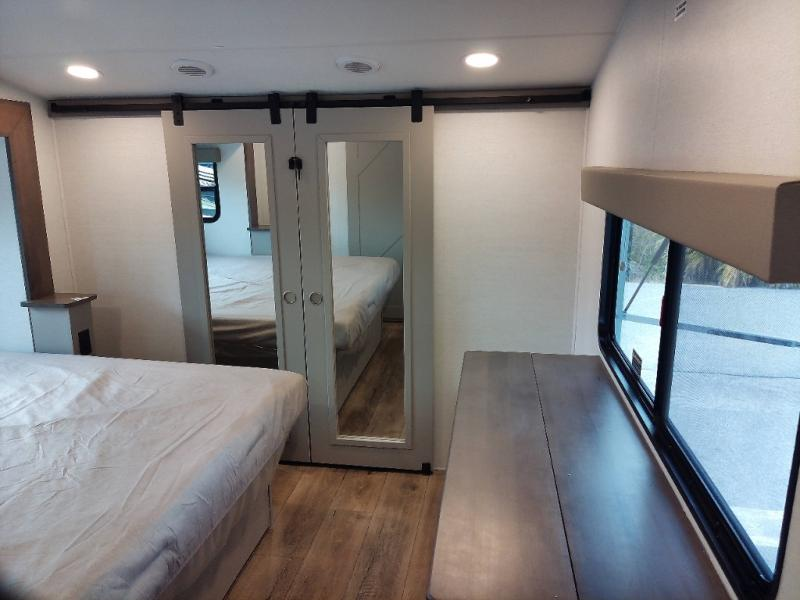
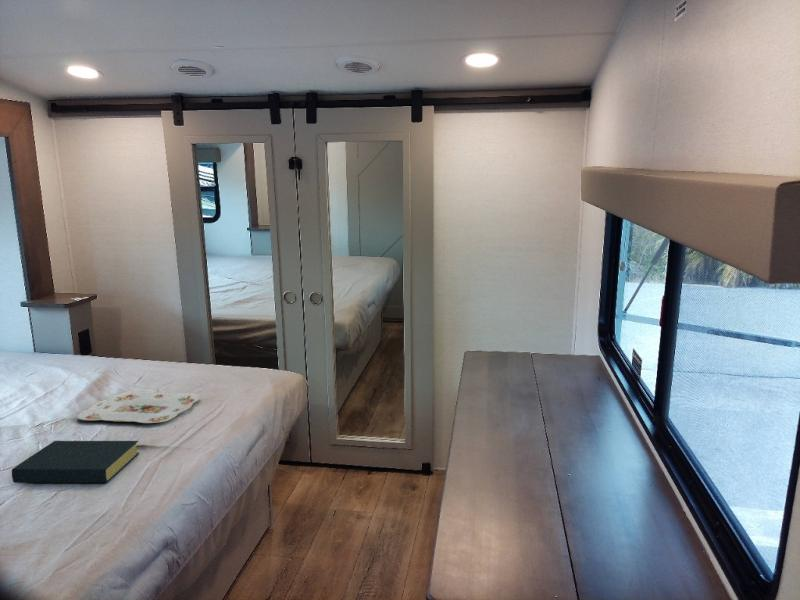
+ serving tray (141, 407)
+ hardback book (78, 461)
